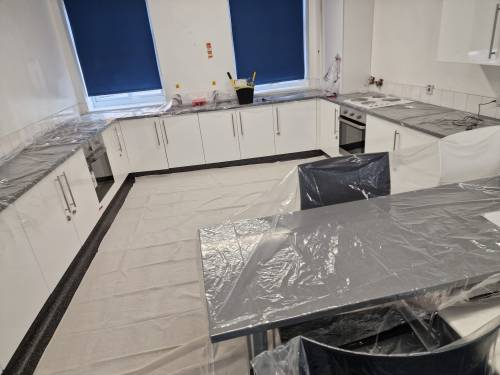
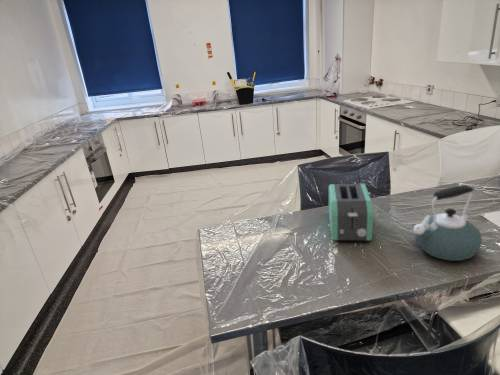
+ kettle (444, 221)
+ toaster (348, 209)
